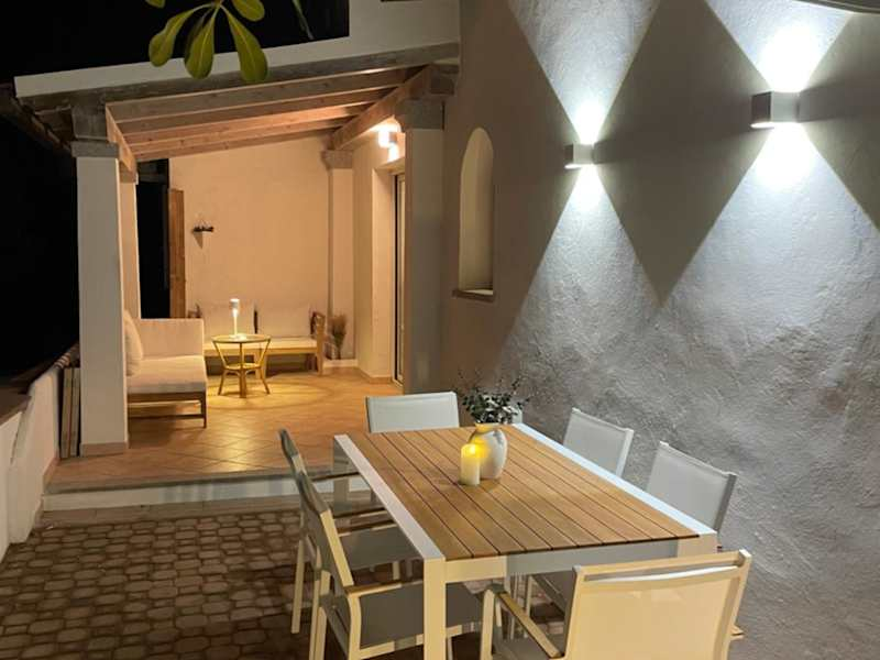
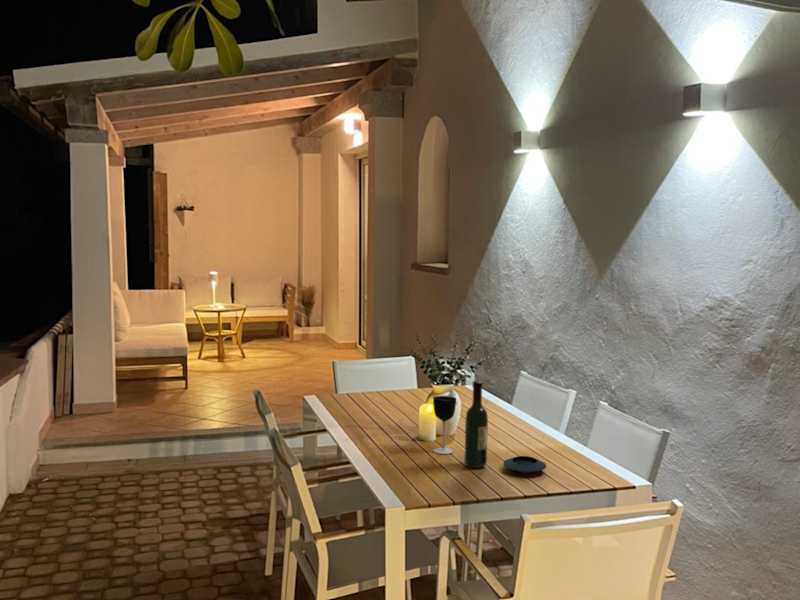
+ wine glass (444, 424)
+ saucer (524, 463)
+ wine bottle (476, 423)
